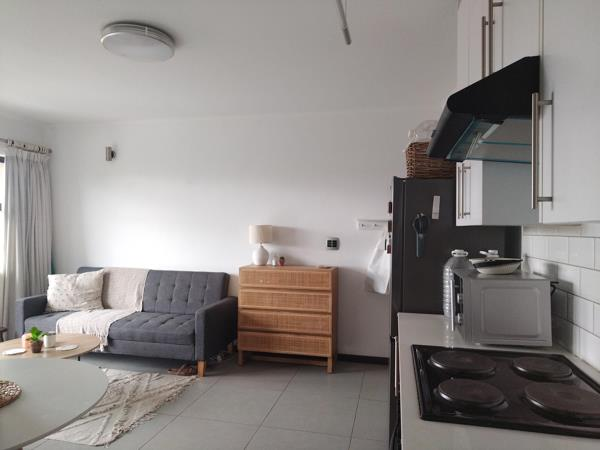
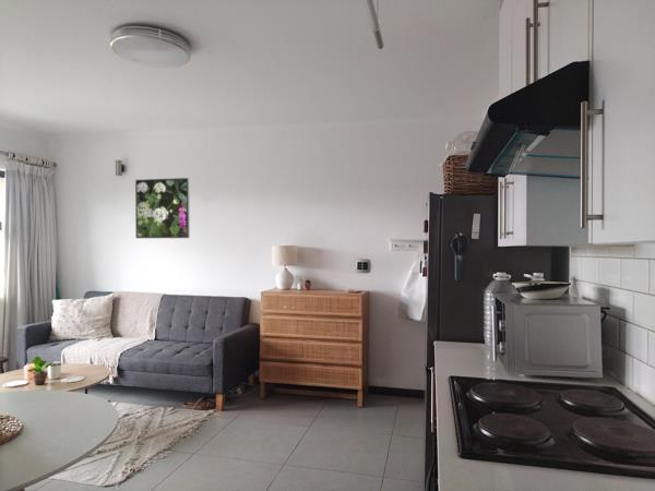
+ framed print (162, 208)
